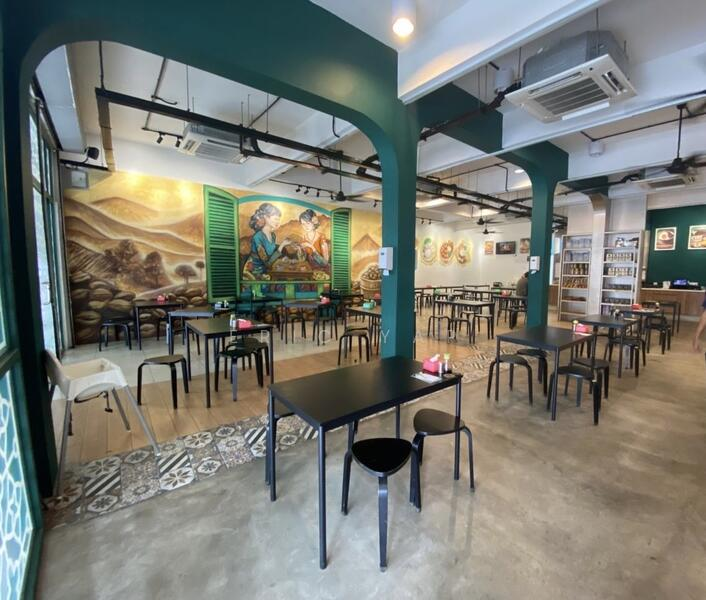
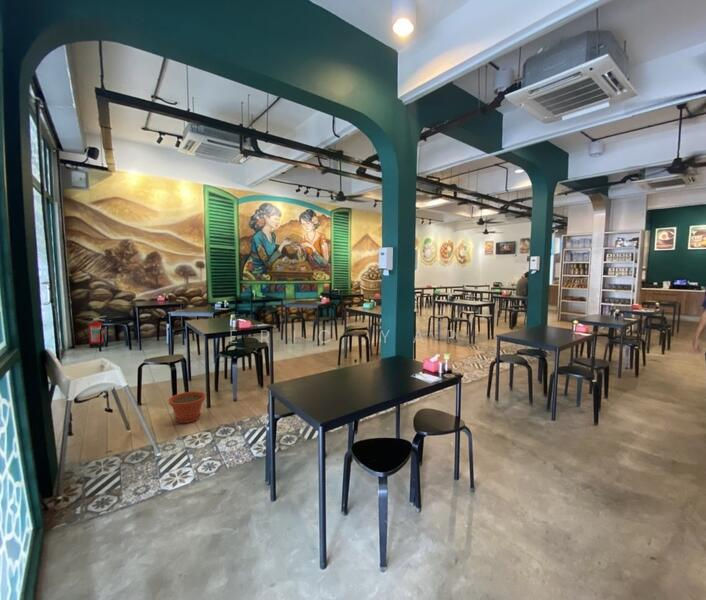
+ fire extinguisher (96, 331)
+ plant pot (187, 408)
